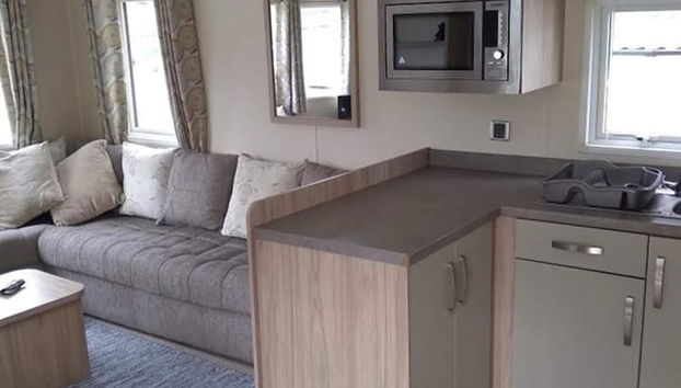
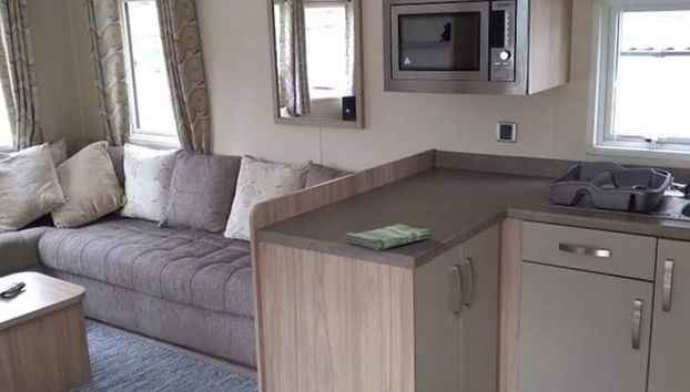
+ dish towel (387, 234)
